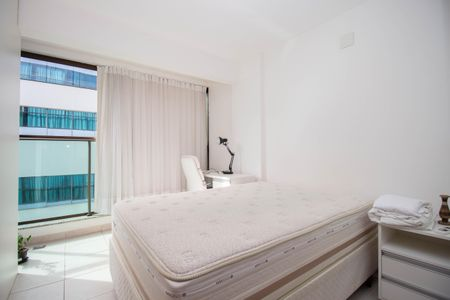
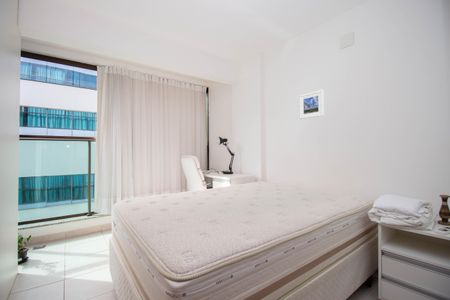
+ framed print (311, 105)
